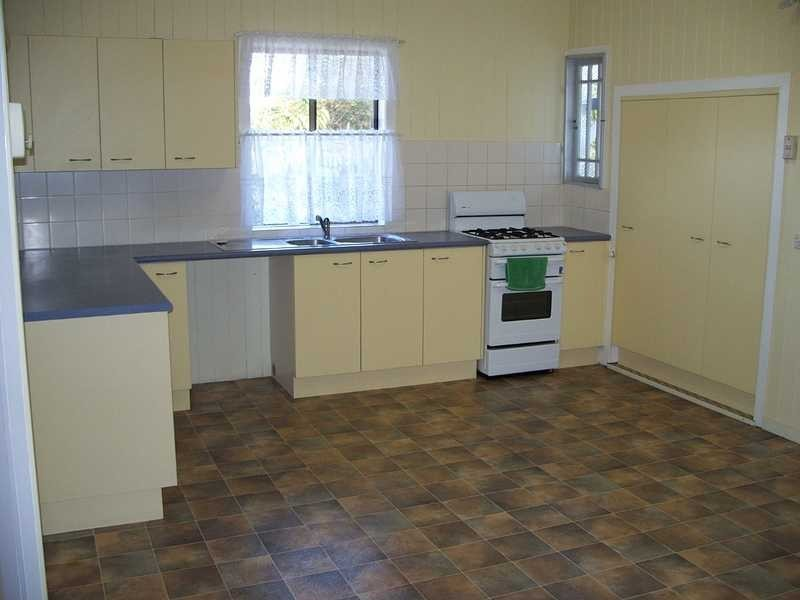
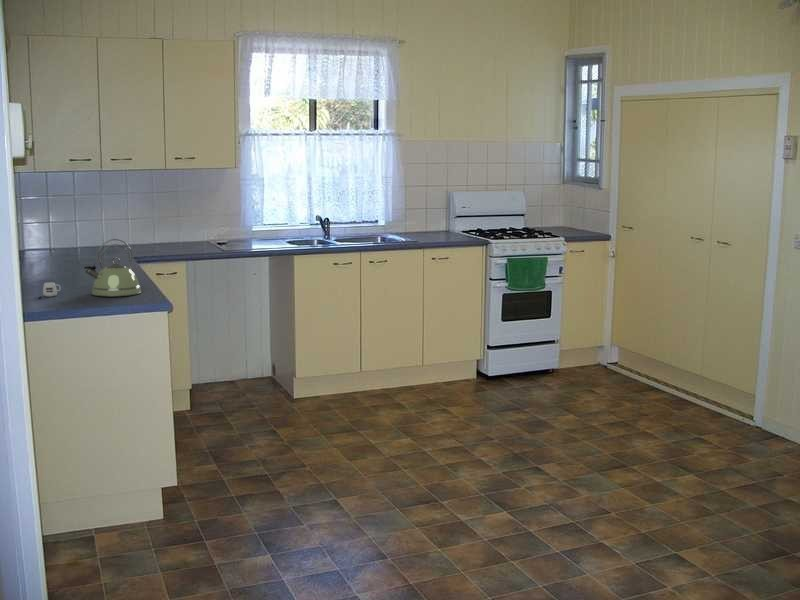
+ kettle (112, 266)
+ mug (50, 290)
